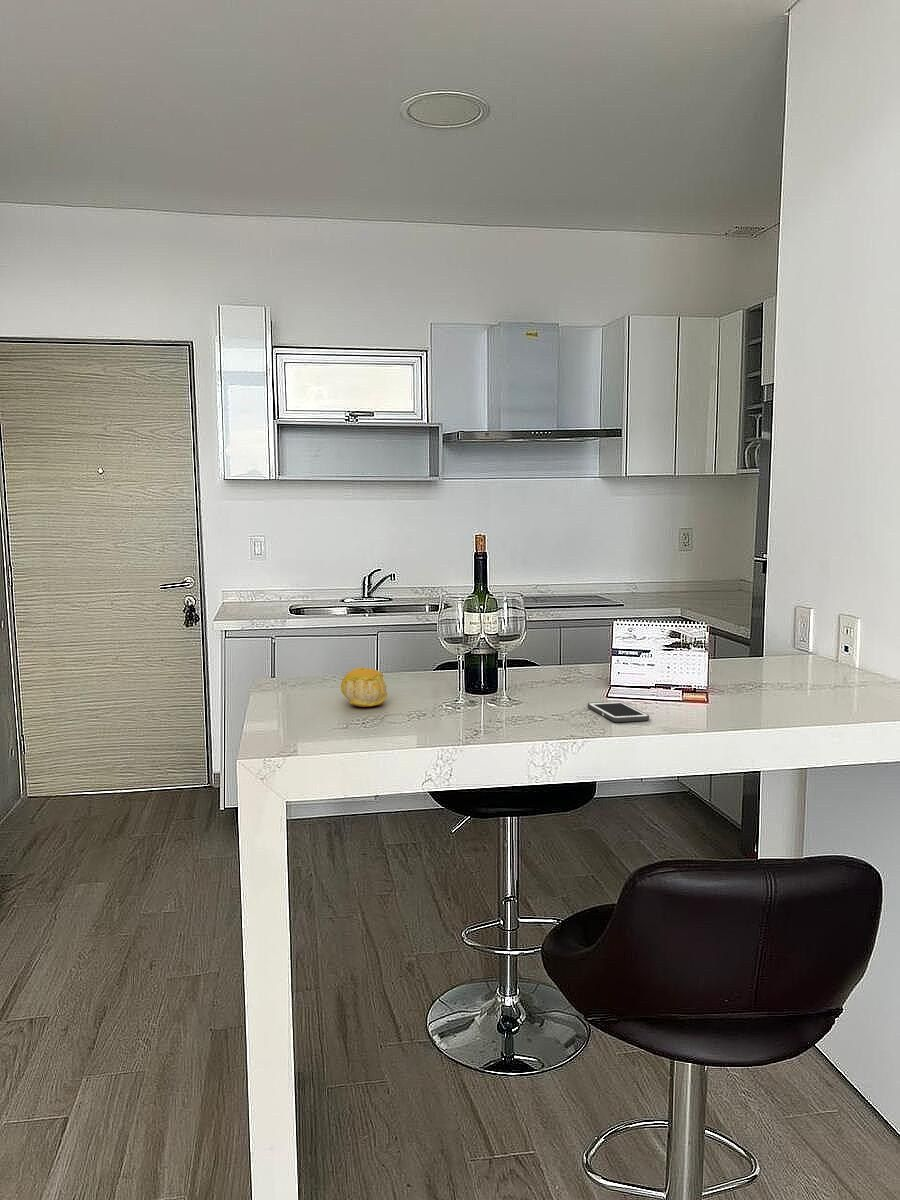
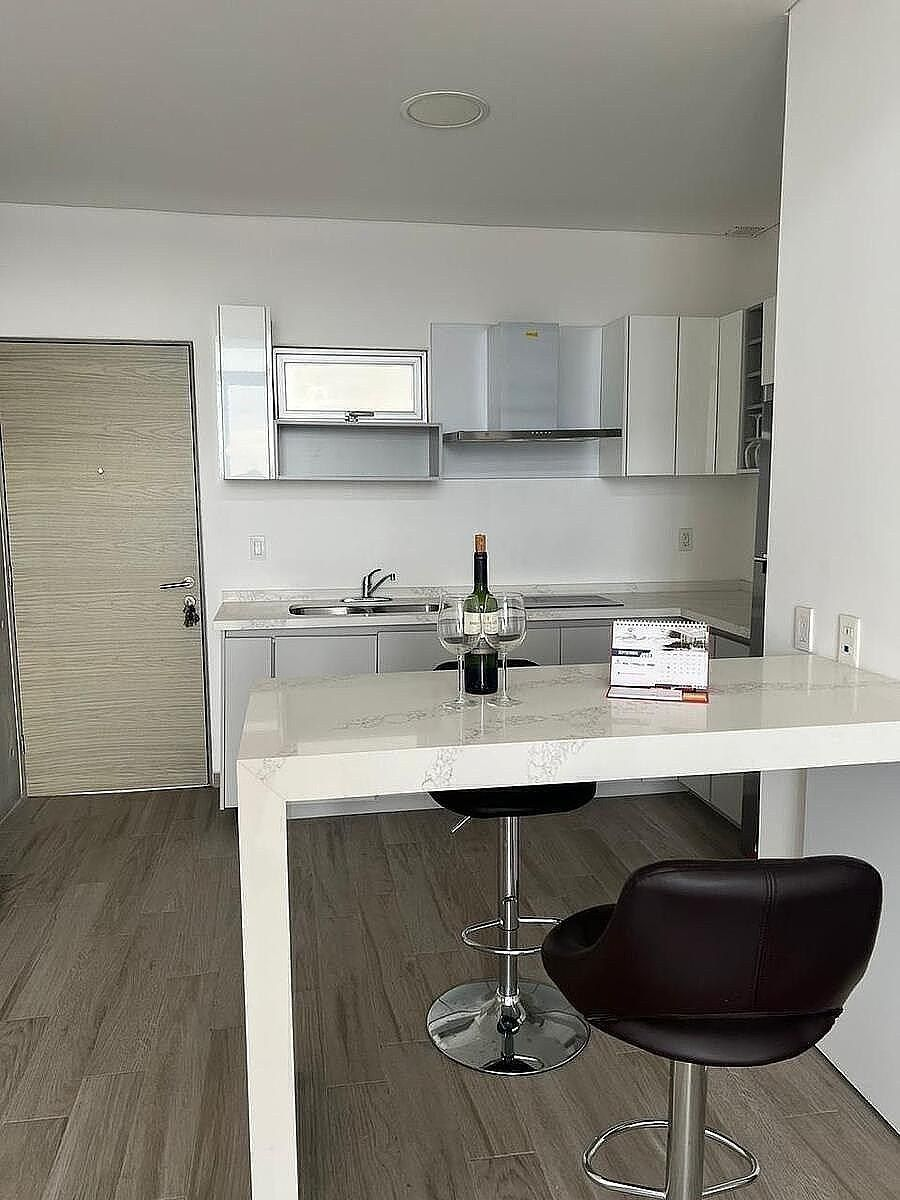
- fruit (365, 686)
- cell phone (617, 711)
